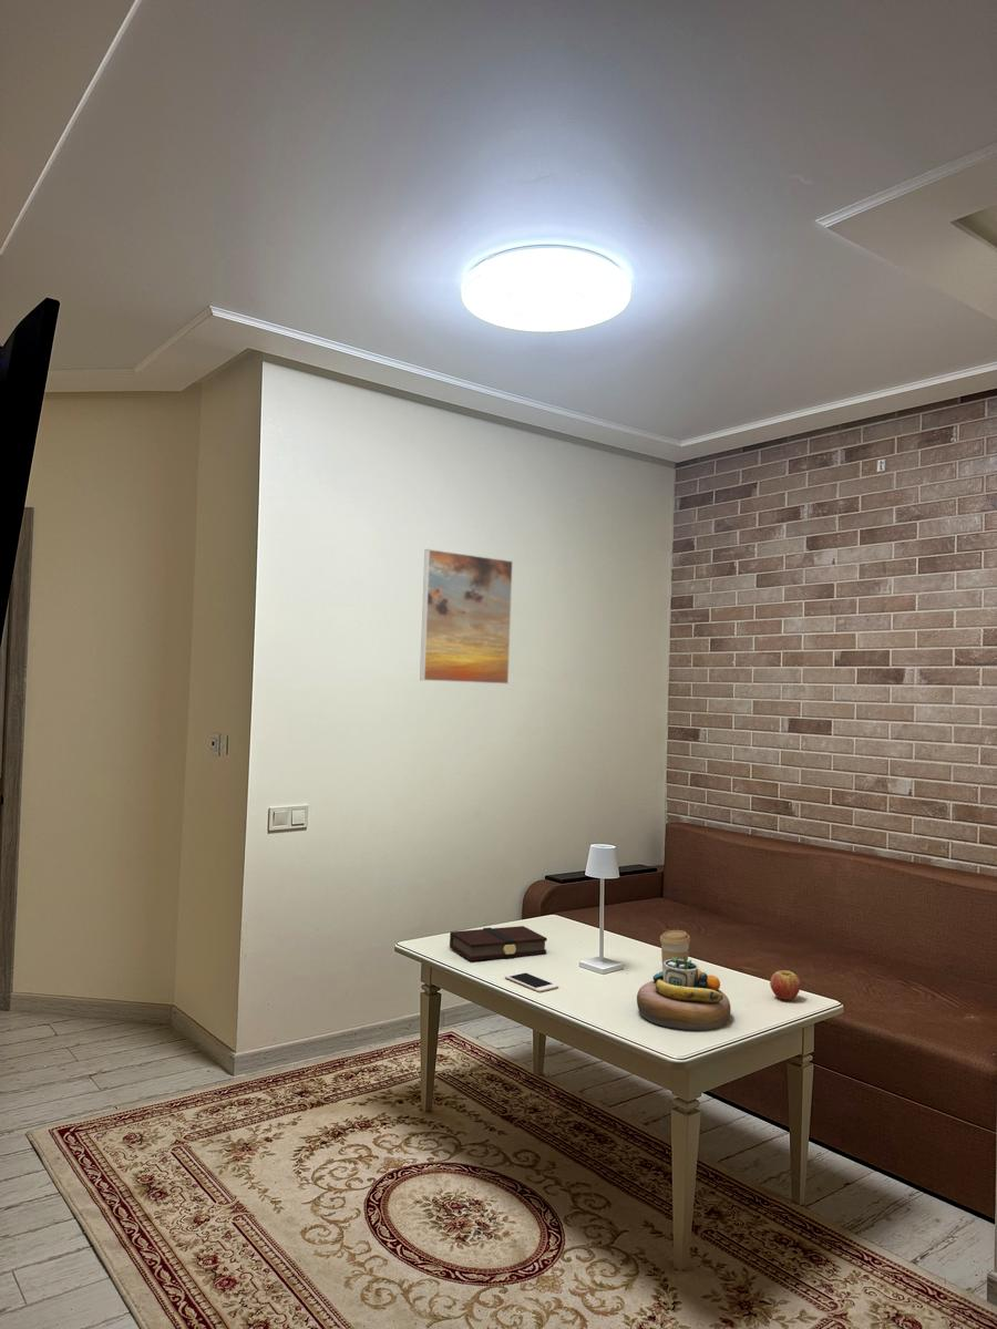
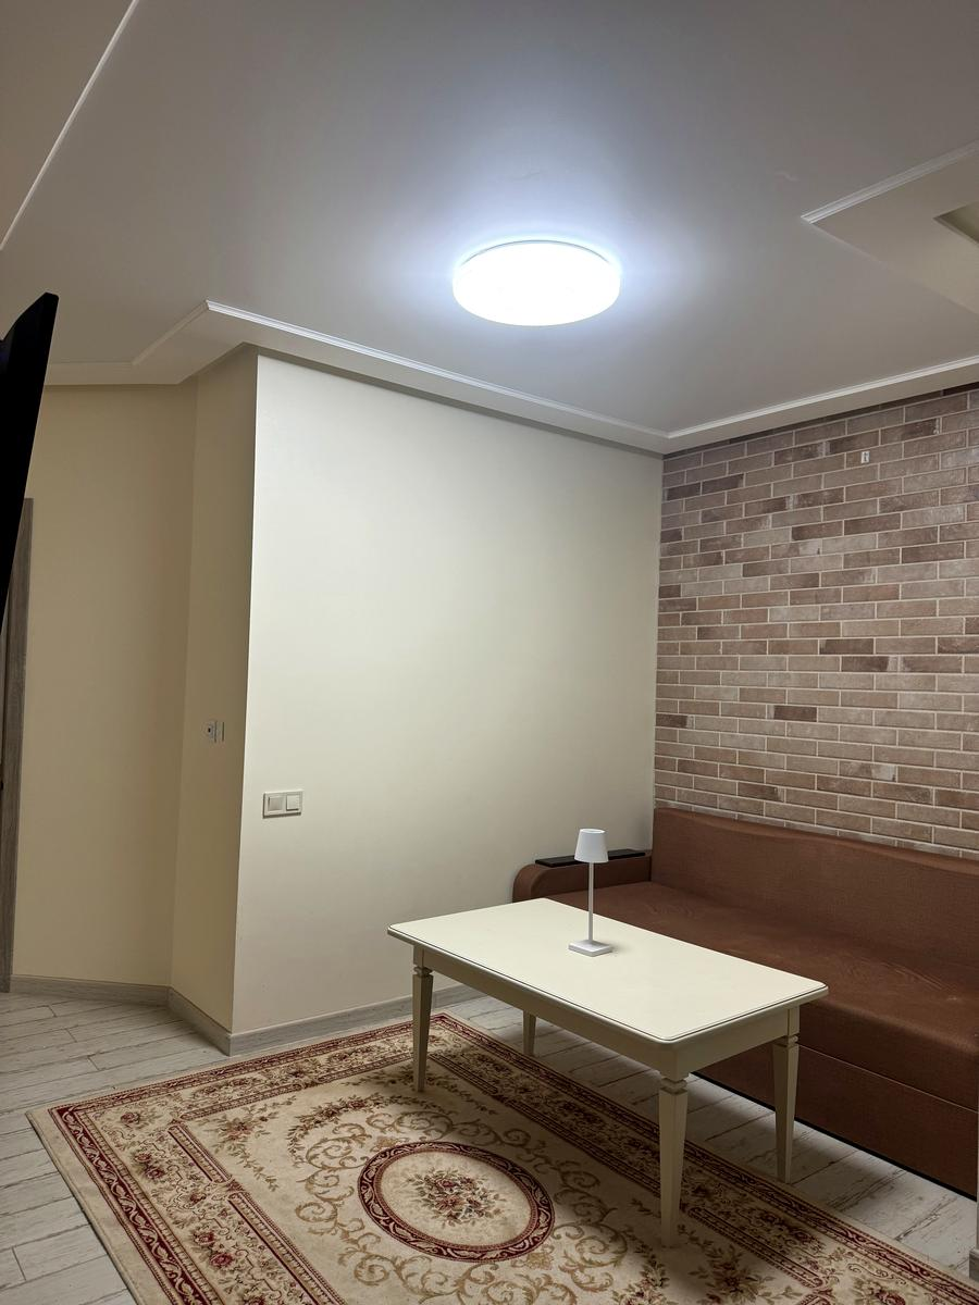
- cell phone (531, 981)
- decorative bowl (683, 986)
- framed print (467, 618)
- book (497, 942)
- coffee cup (675, 952)
- fruit (784, 983)
